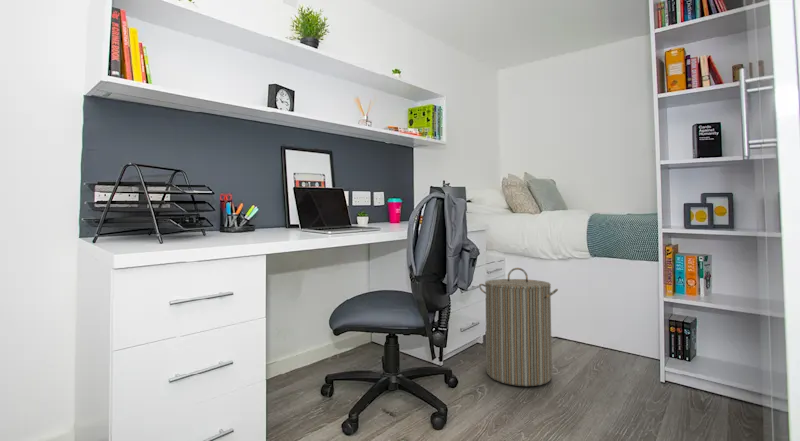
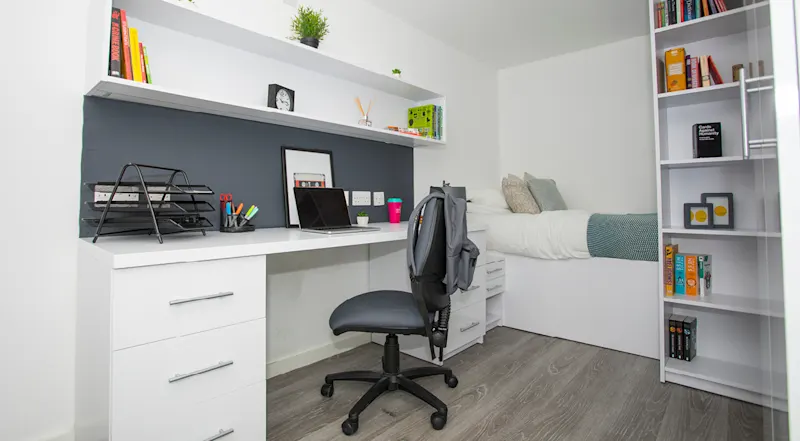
- laundry hamper (517, 321)
